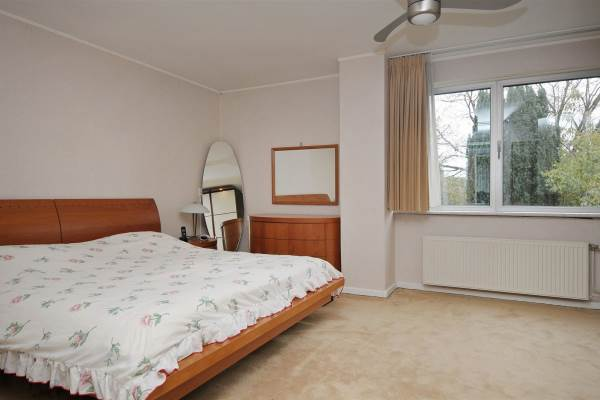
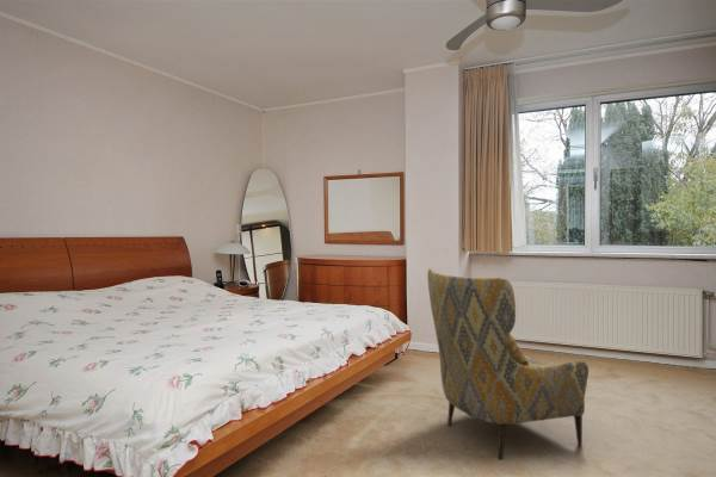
+ armchair (496, 352)
